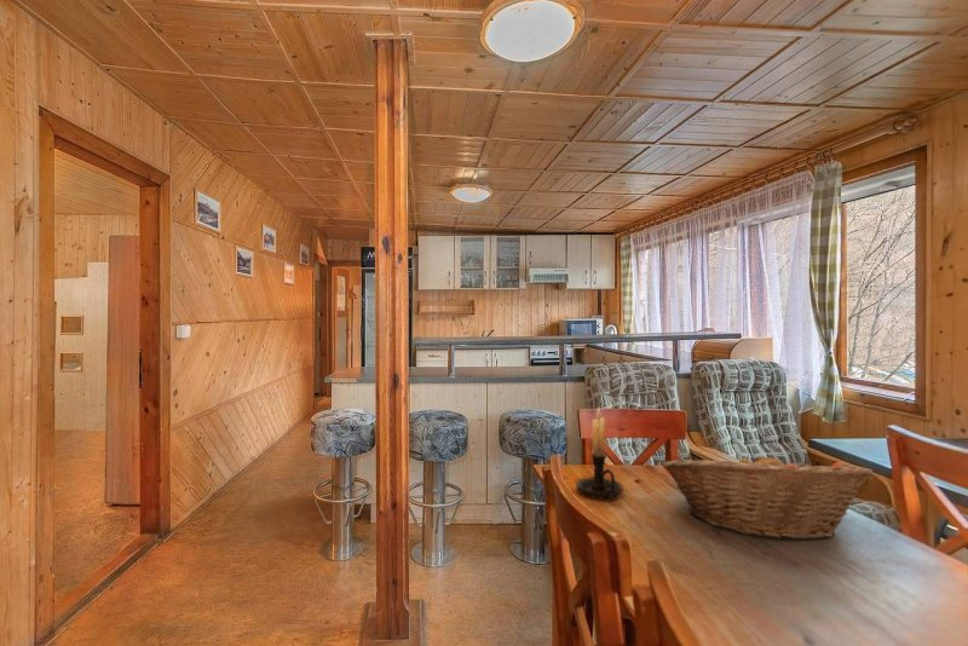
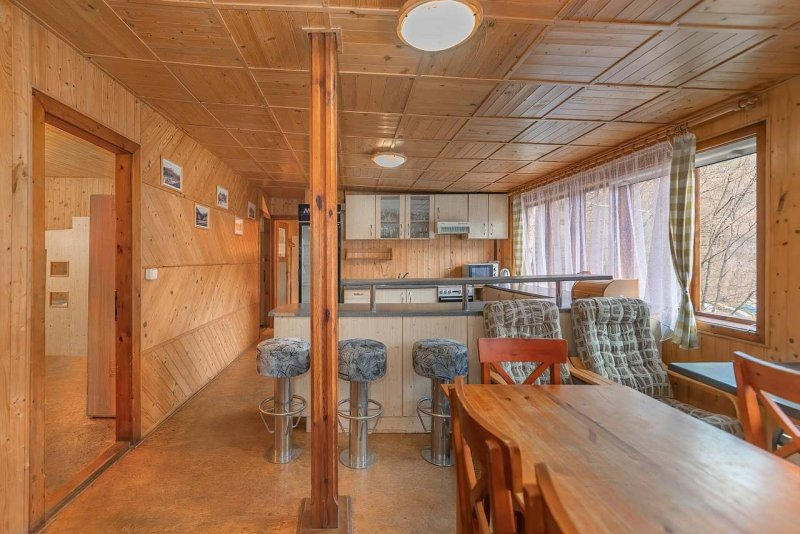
- fruit basket (759, 483)
- candle holder (601, 450)
